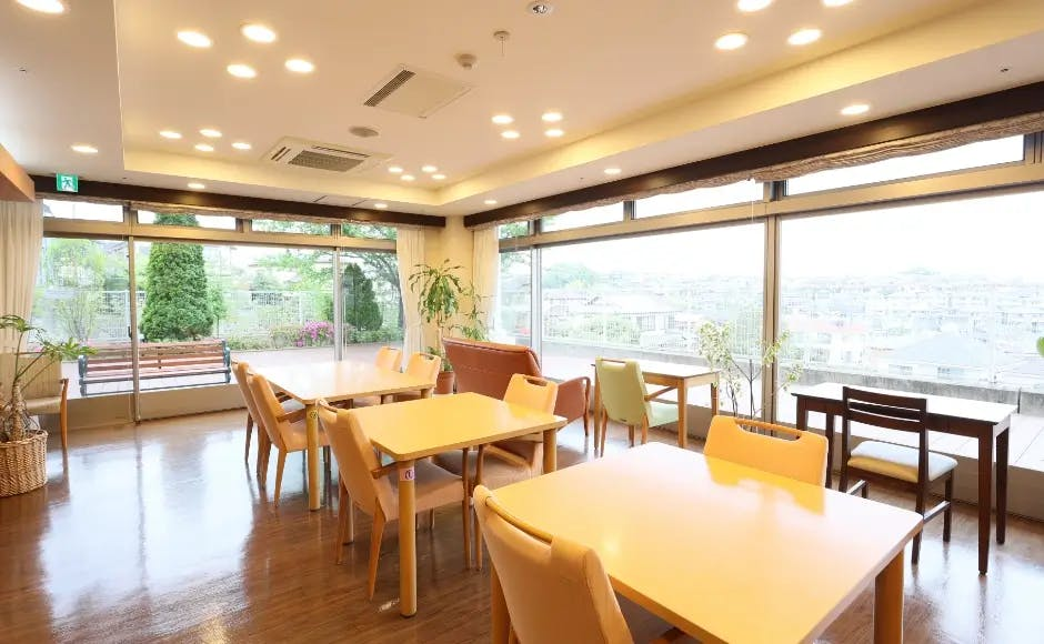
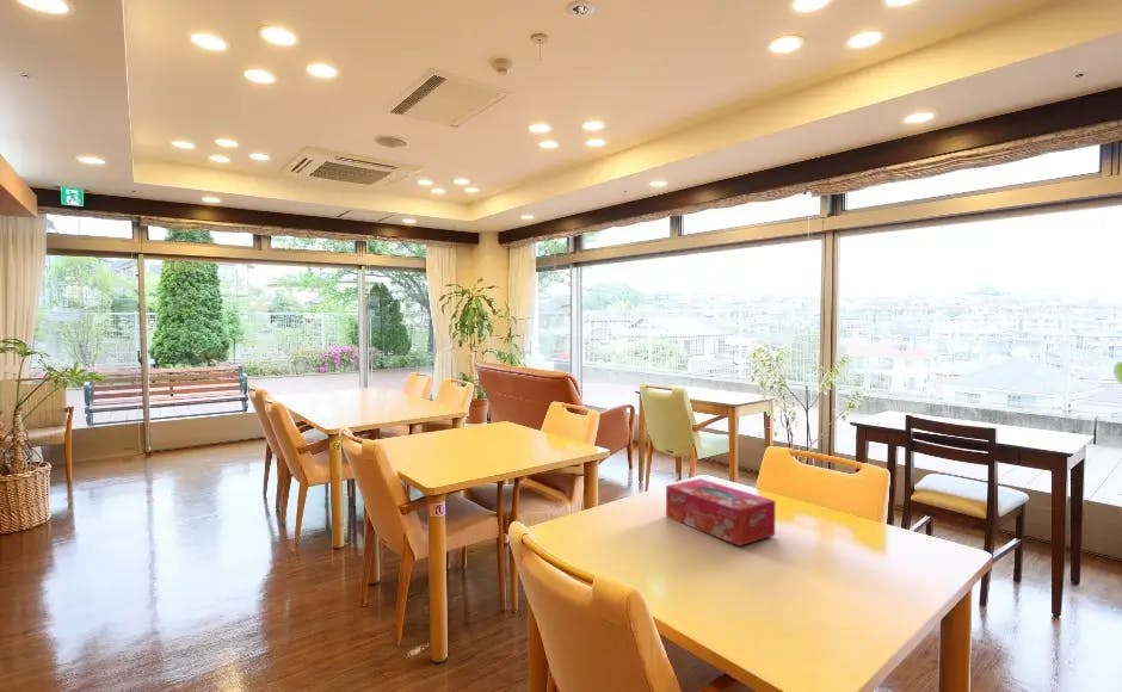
+ tissue box (717, 508)
